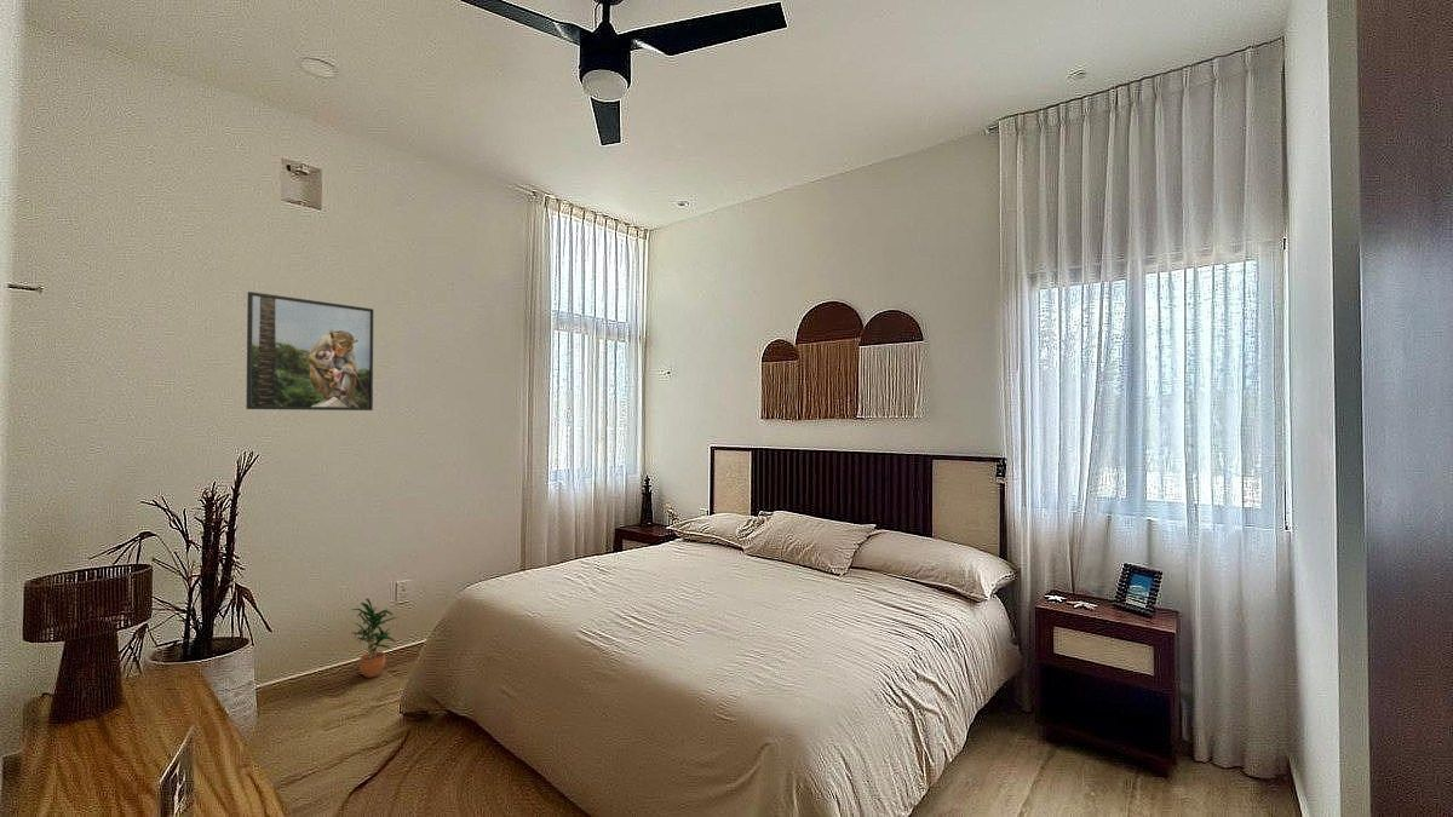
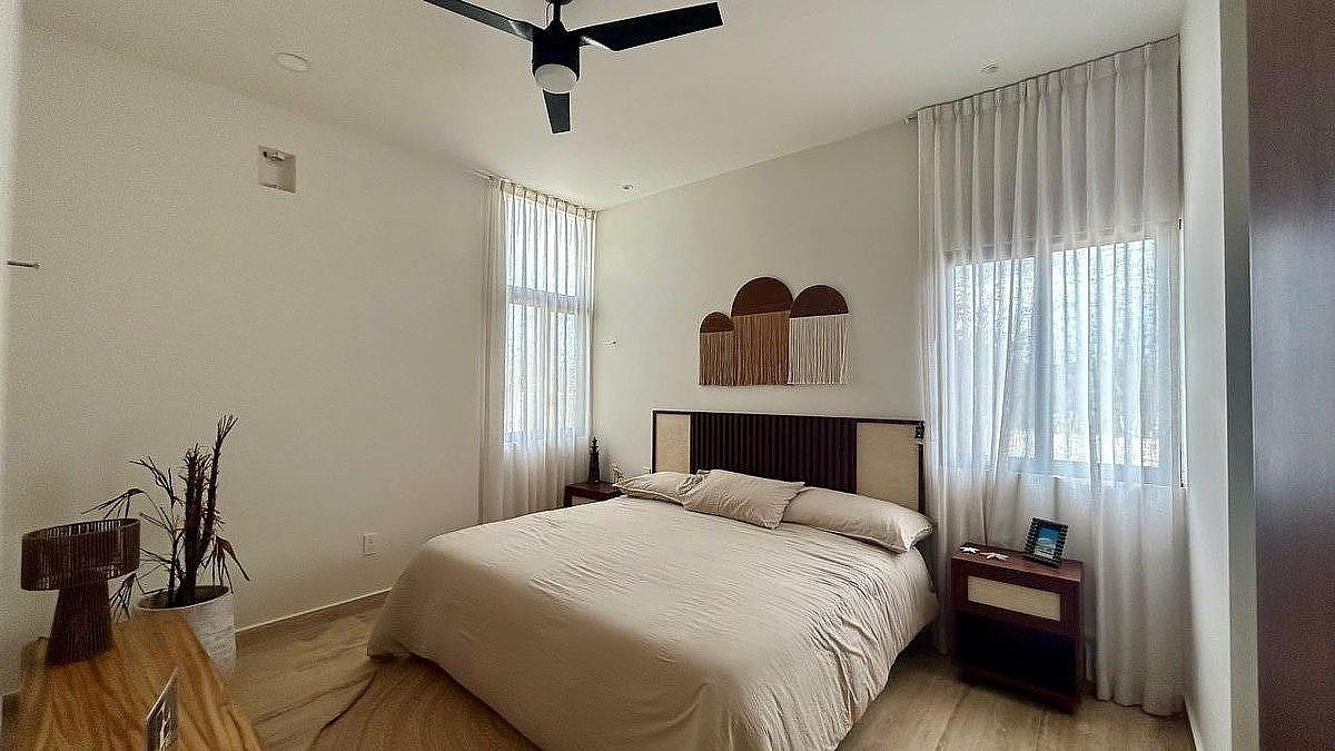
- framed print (314, 355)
- potted plant (373, 634)
